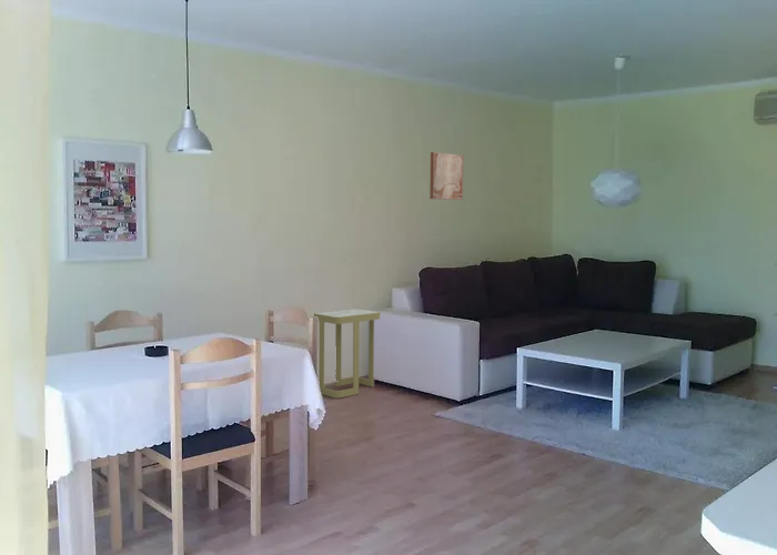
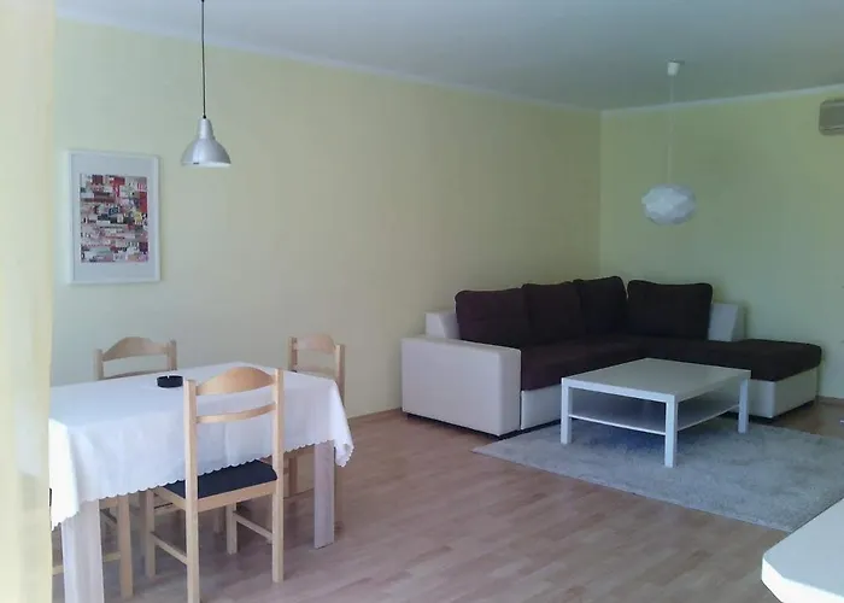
- wall art (446, 176)
- side table (353, 351)
